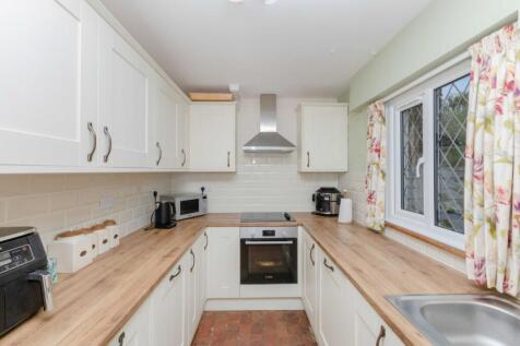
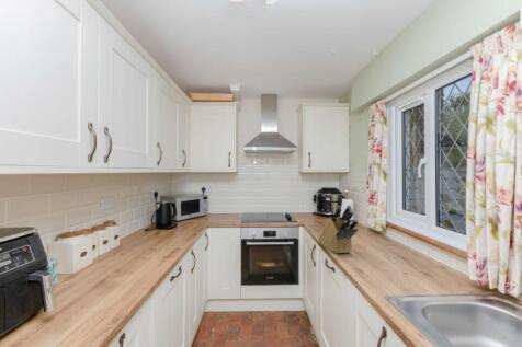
+ knife block (337, 227)
